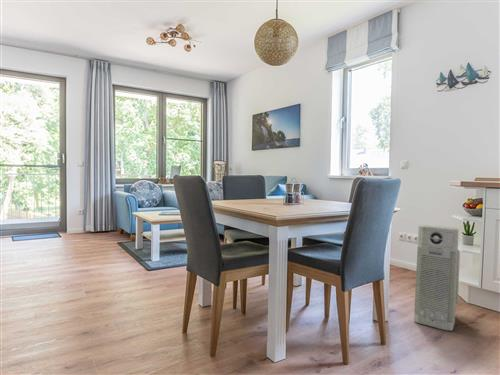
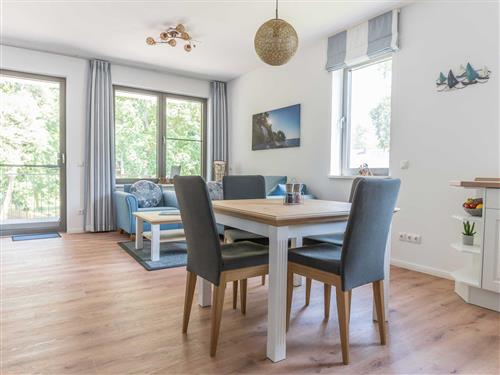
- air purifier (438, 272)
